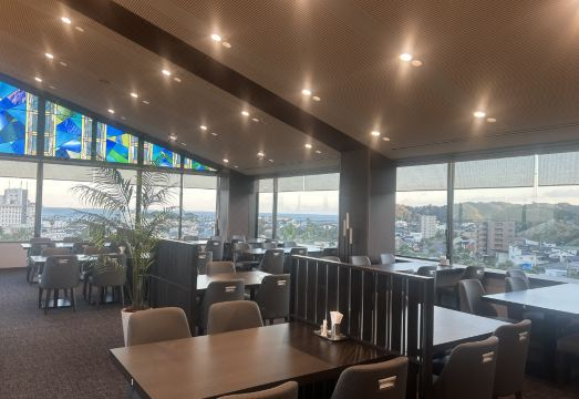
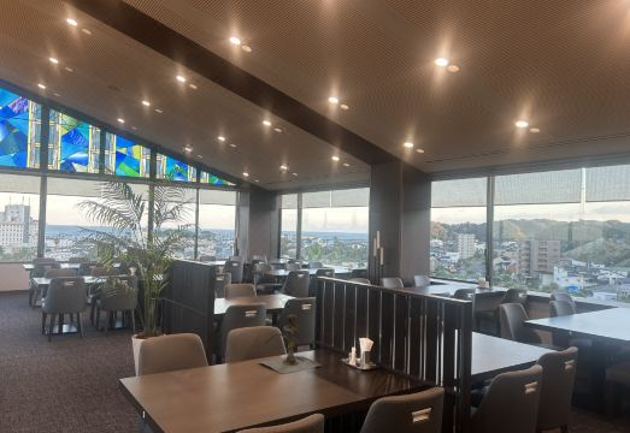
+ hookah (290, 339)
